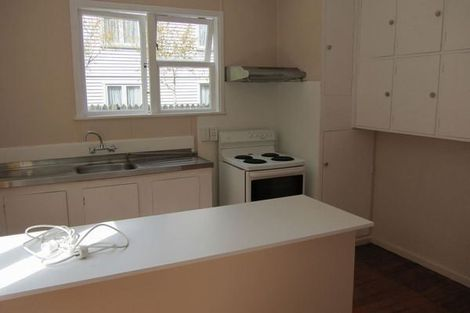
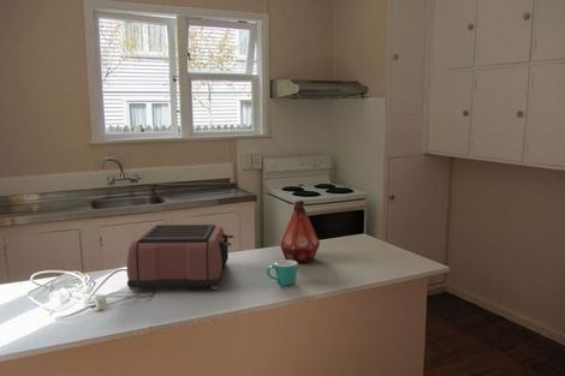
+ toaster (184, 253)
+ bottle (299, 229)
+ mug (281, 273)
